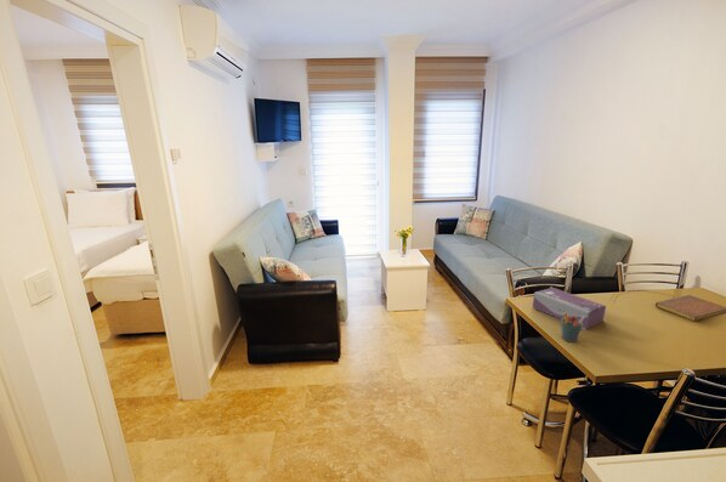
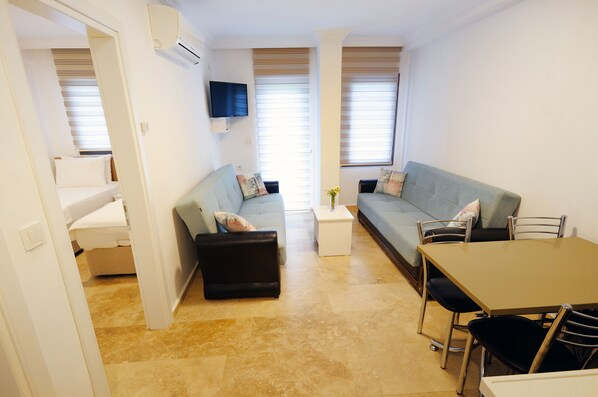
- tissue box (567, 306)
- pen holder (571, 325)
- notebook (691, 306)
